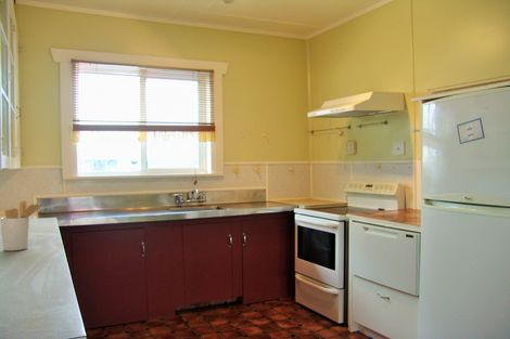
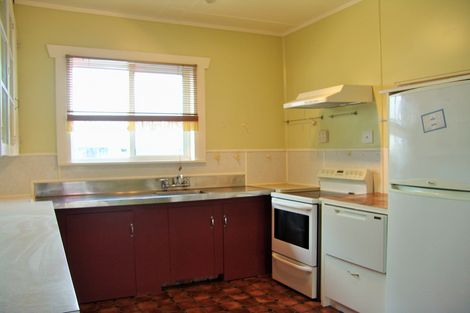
- utensil holder (22, 224)
